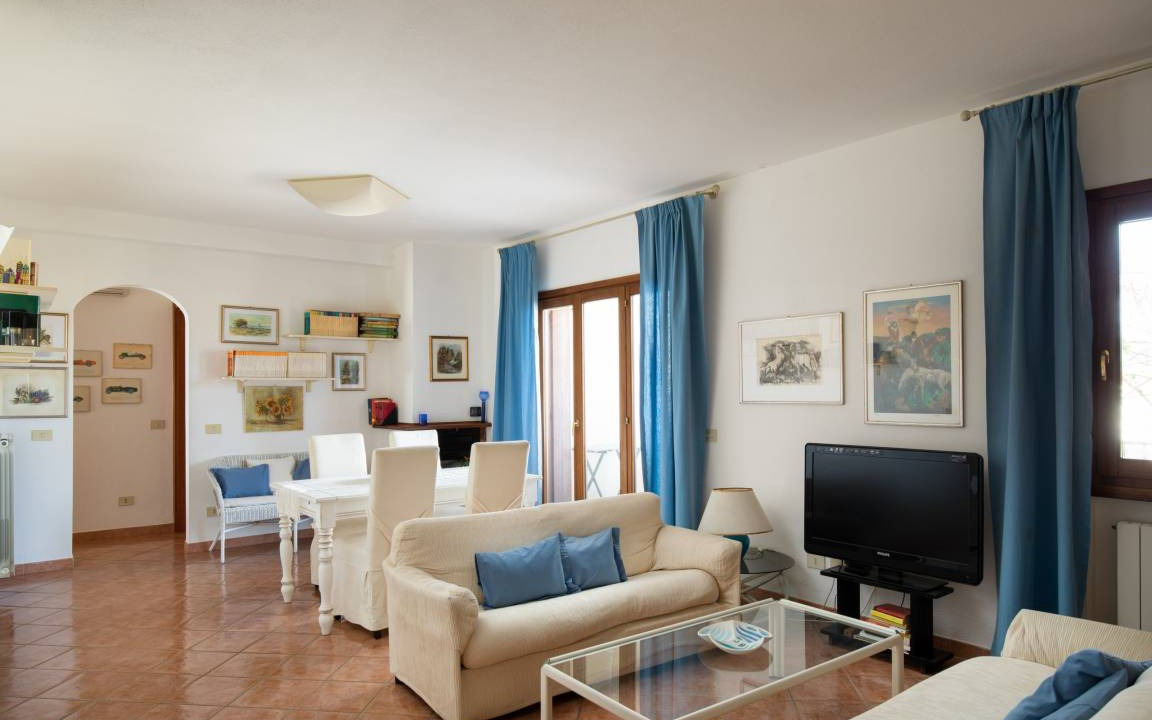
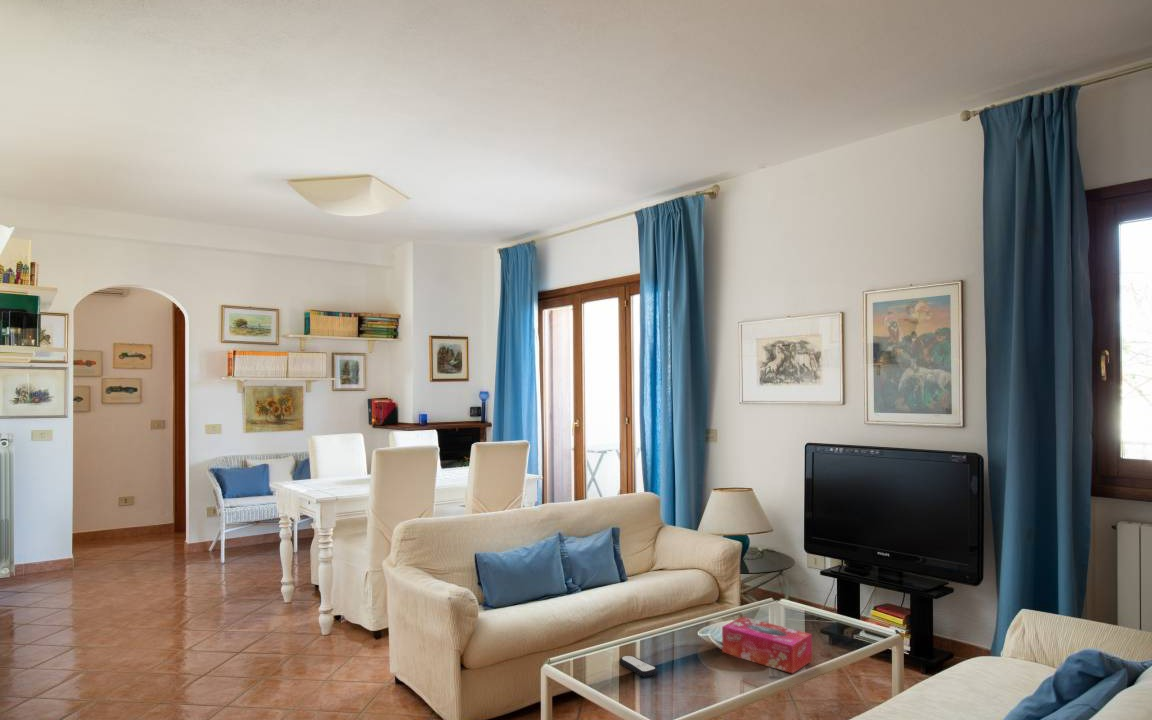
+ remote control (637, 665)
+ tissue box (766, 643)
